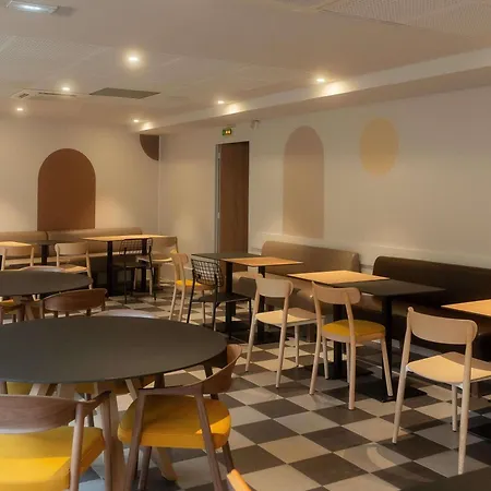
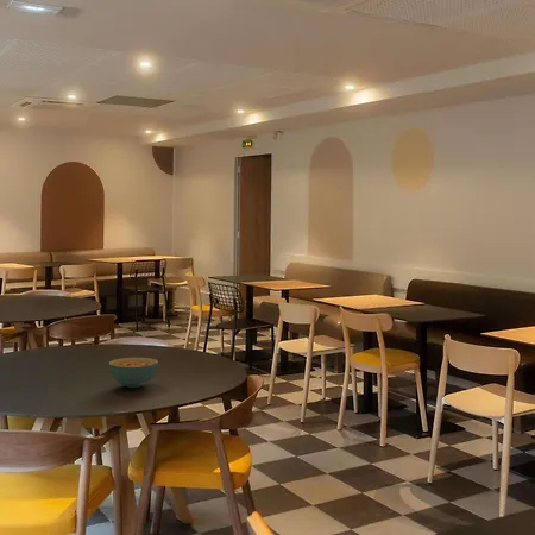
+ cereal bowl (133, 373)
